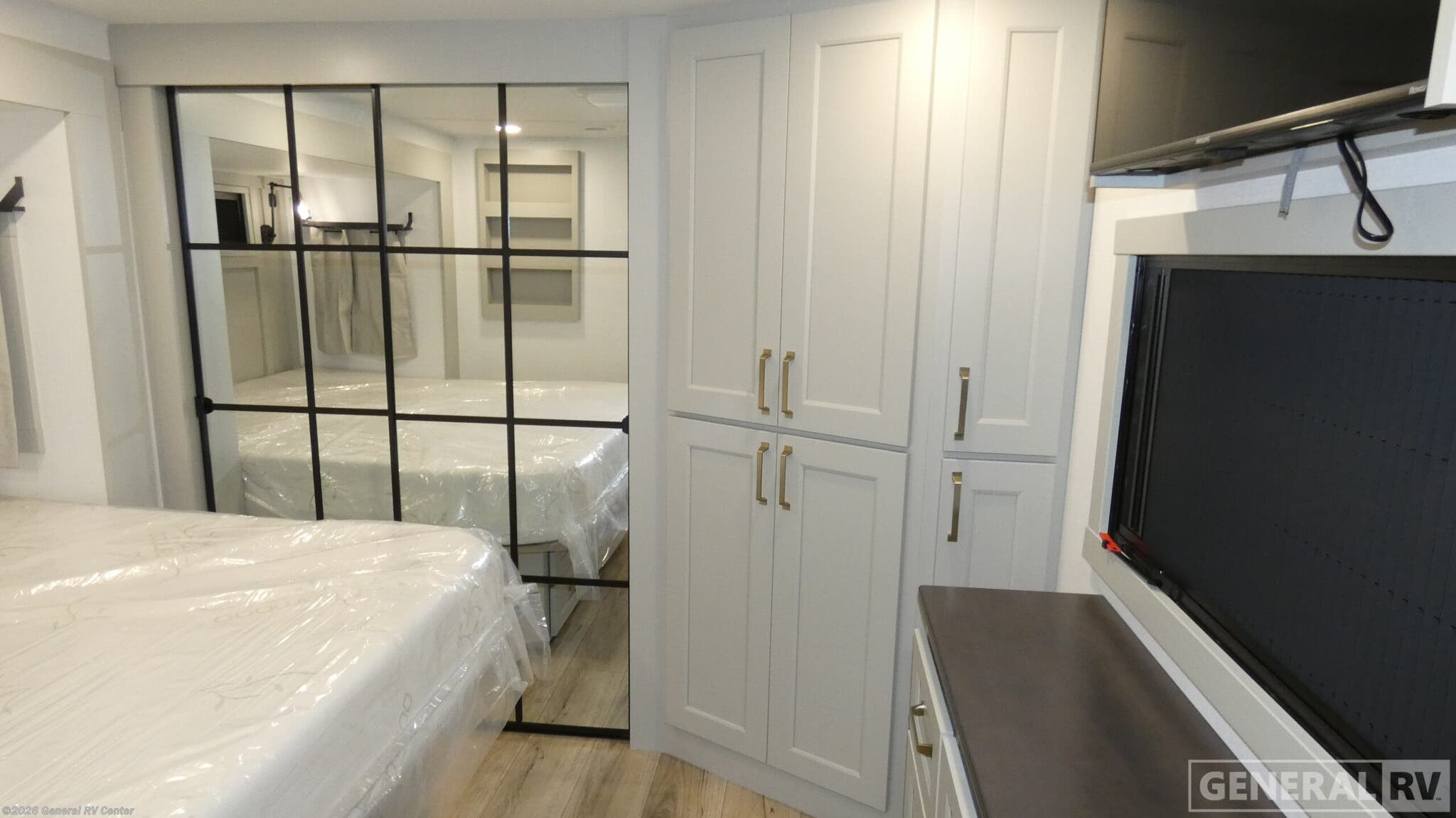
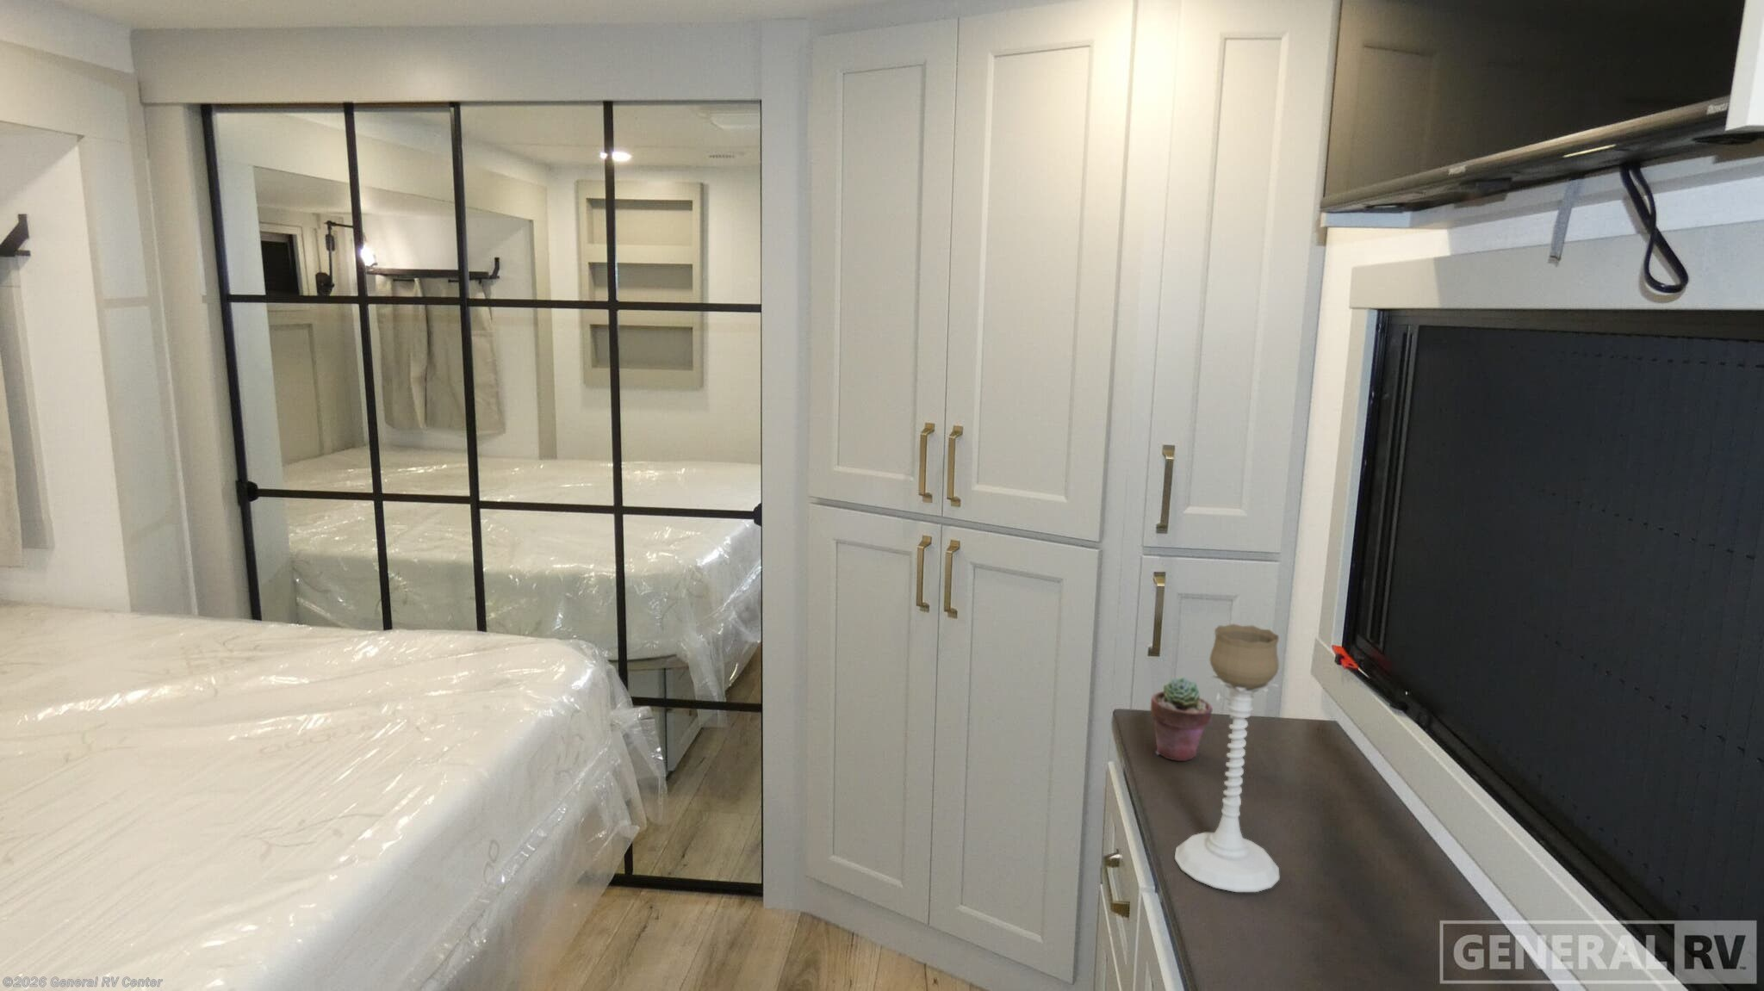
+ potted succulent (1179, 716)
+ candle holder (1236, 751)
